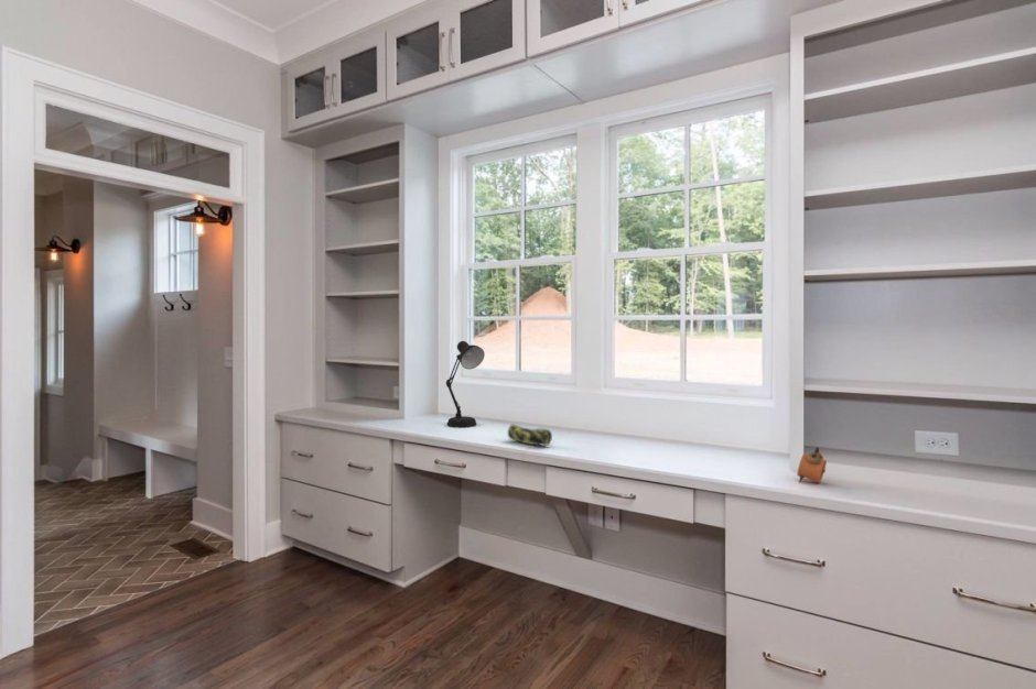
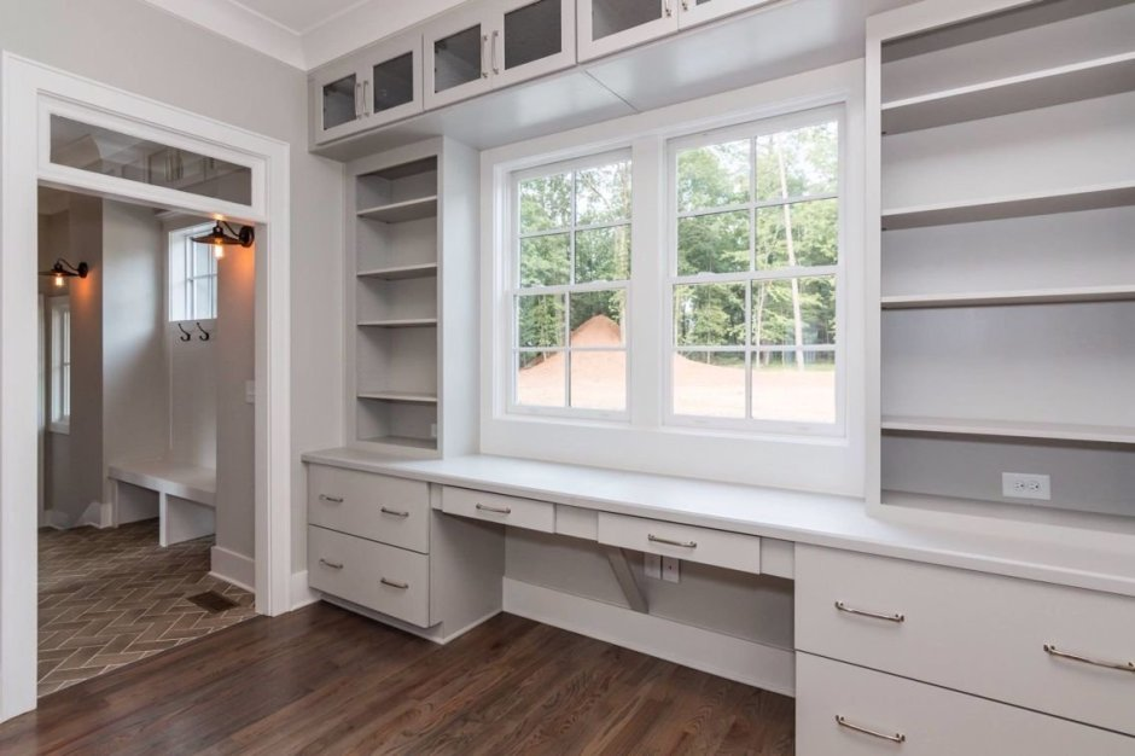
- pencil case (528, 435)
- desk lamp (452, 381)
- alarm clock (811, 463)
